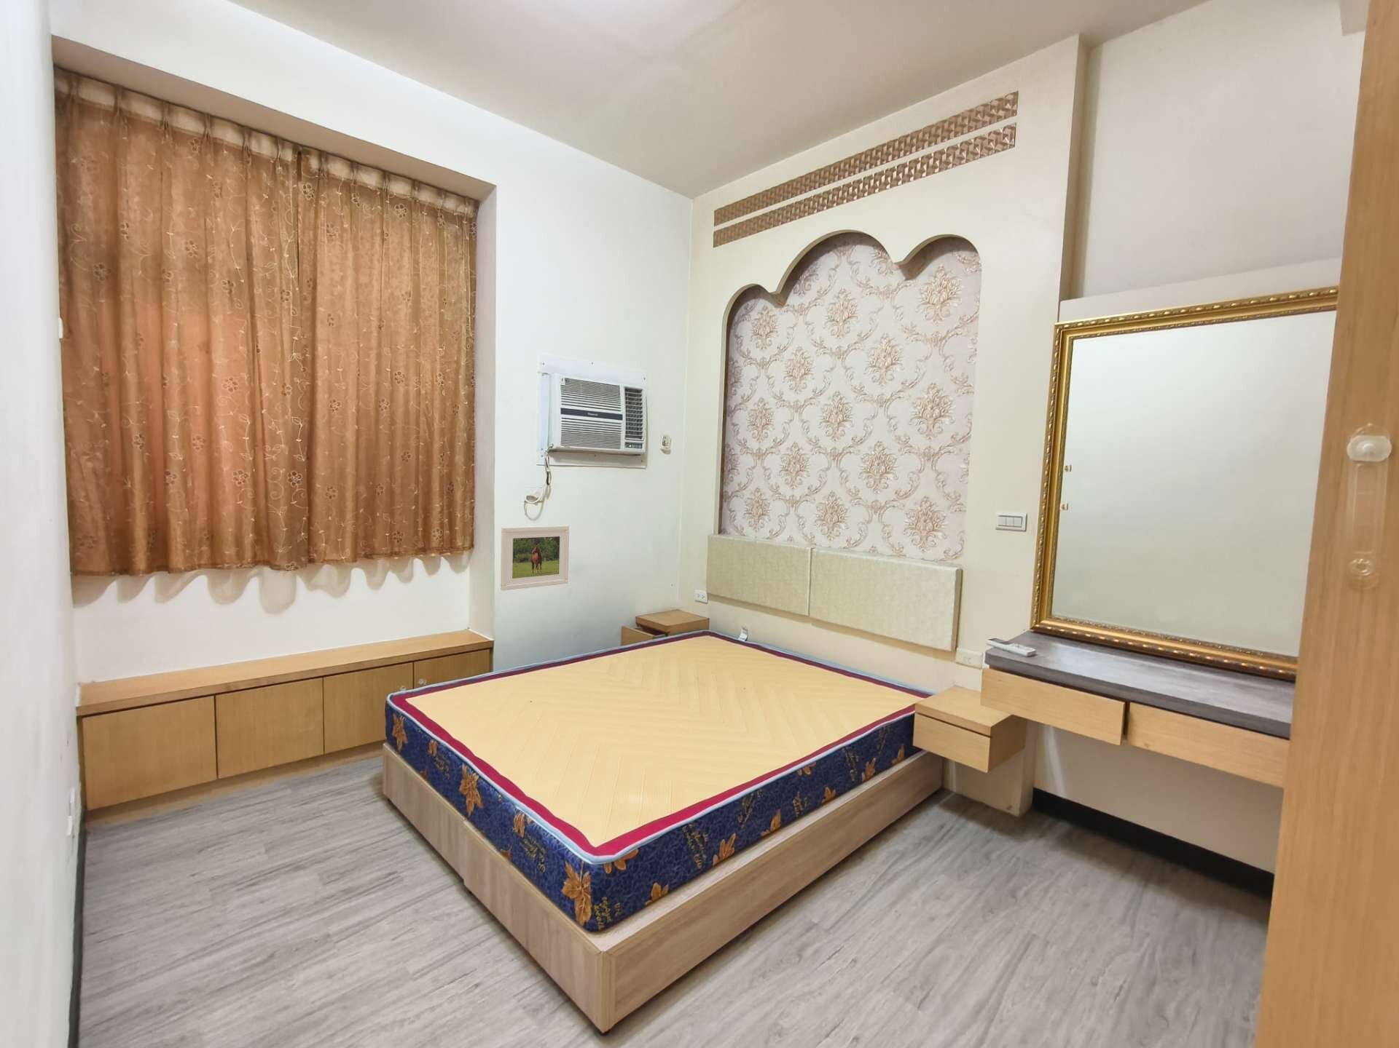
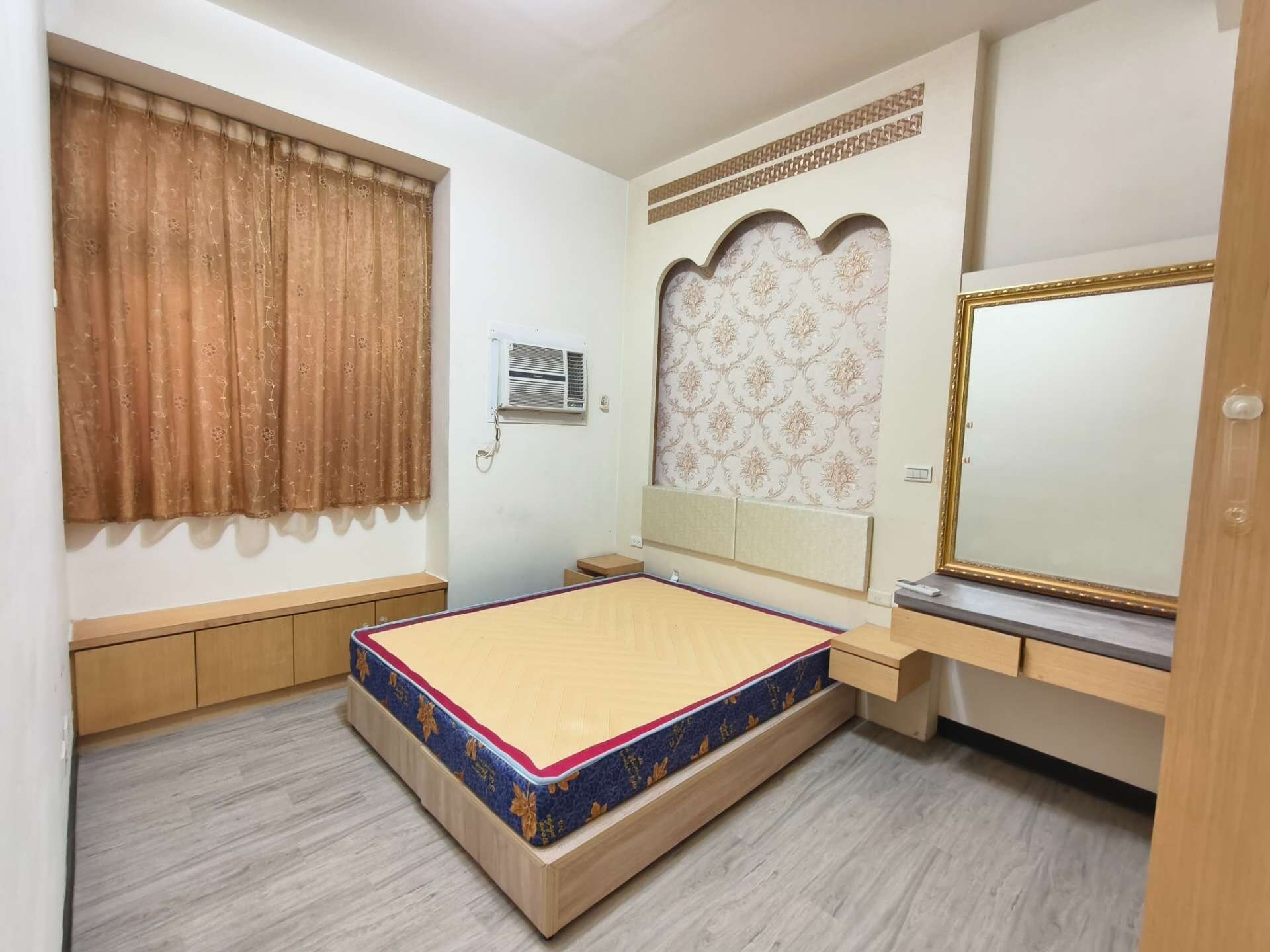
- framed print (535, 556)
